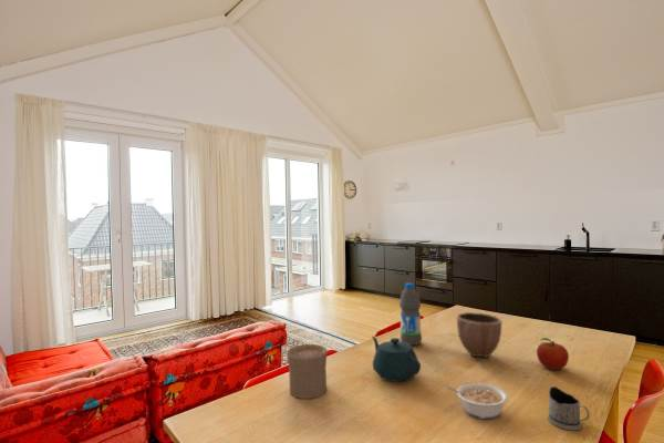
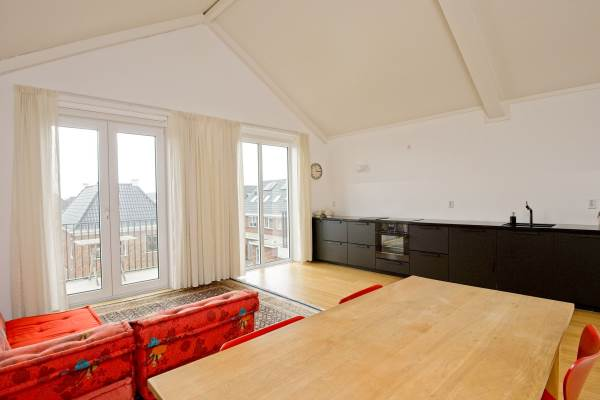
- tea glass holder (569, 409)
- fruit (552, 352)
- legume (480, 400)
- teapot (394, 356)
- decorative bowl (478, 336)
- cup (307, 370)
- water bottle (409, 312)
